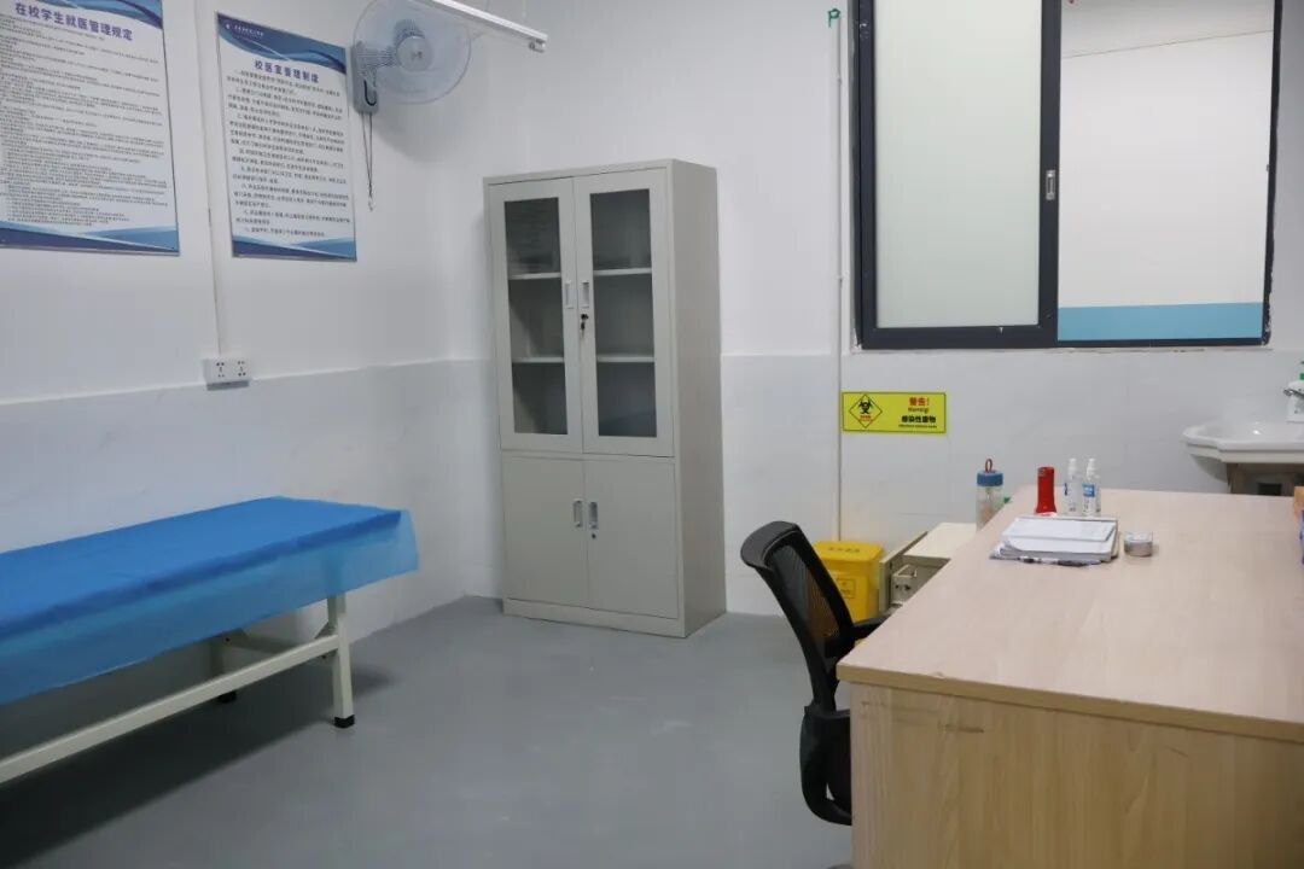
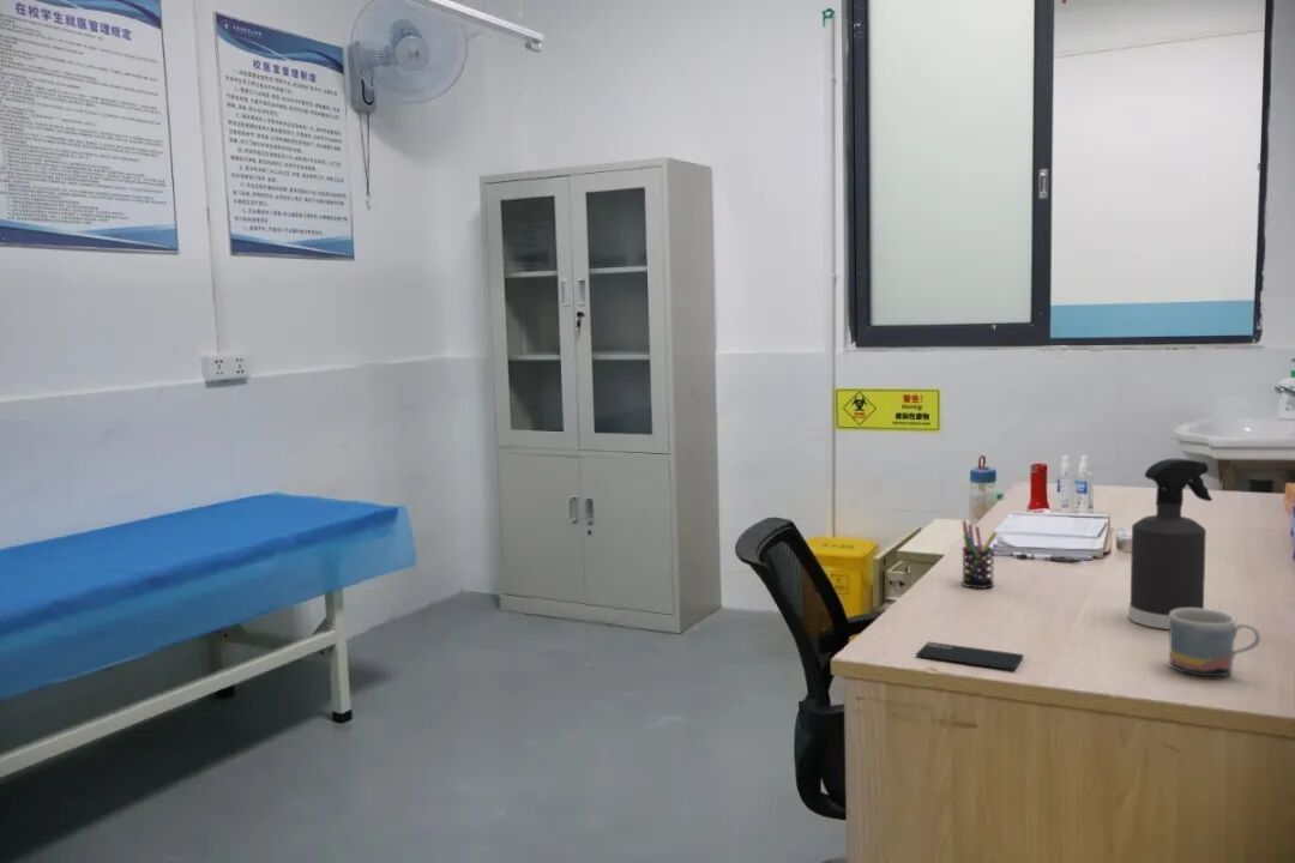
+ mug (1213, 644)
+ smartphone (969, 654)
+ pen holder (974, 554)
+ spray bottle (1173, 539)
